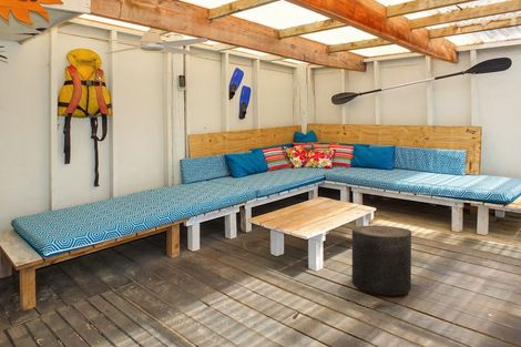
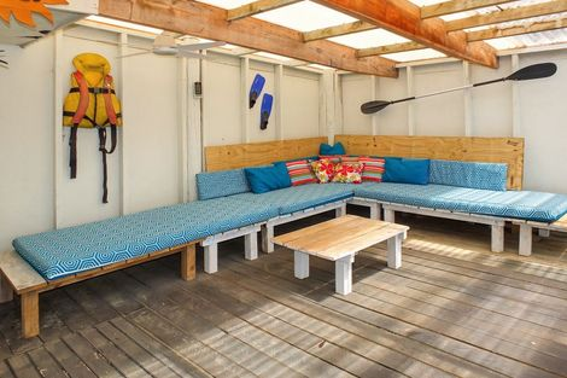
- stool (381, 257)
